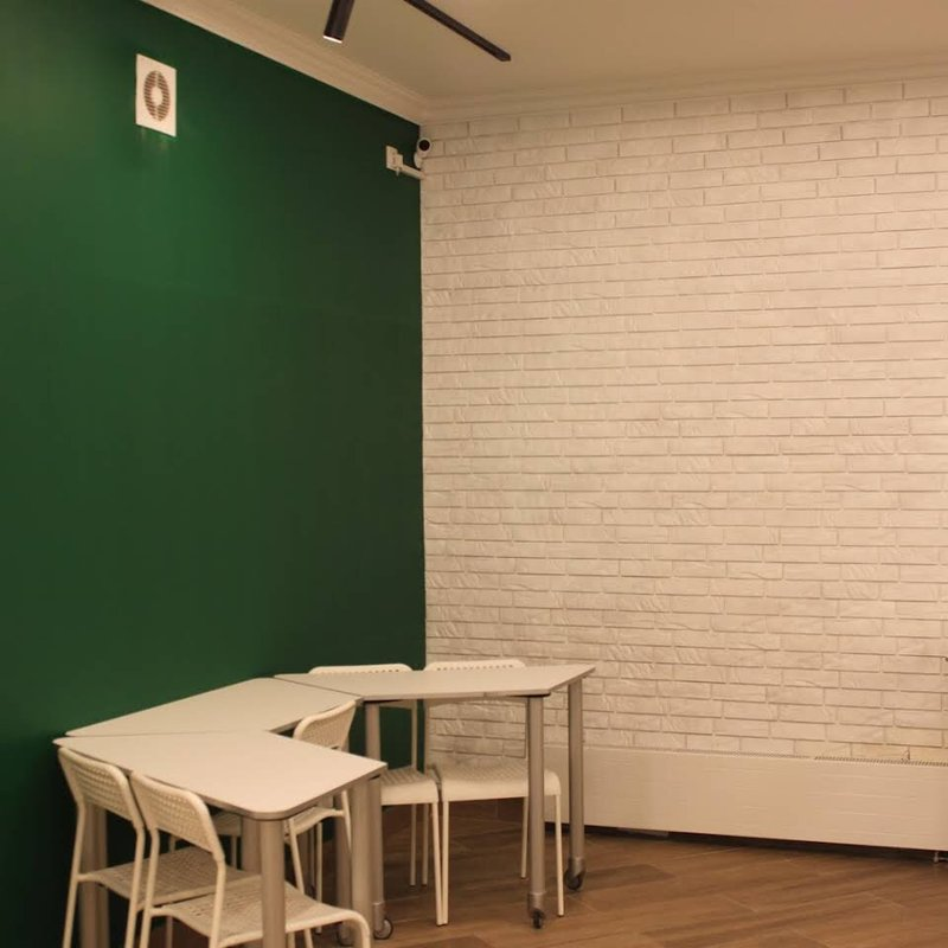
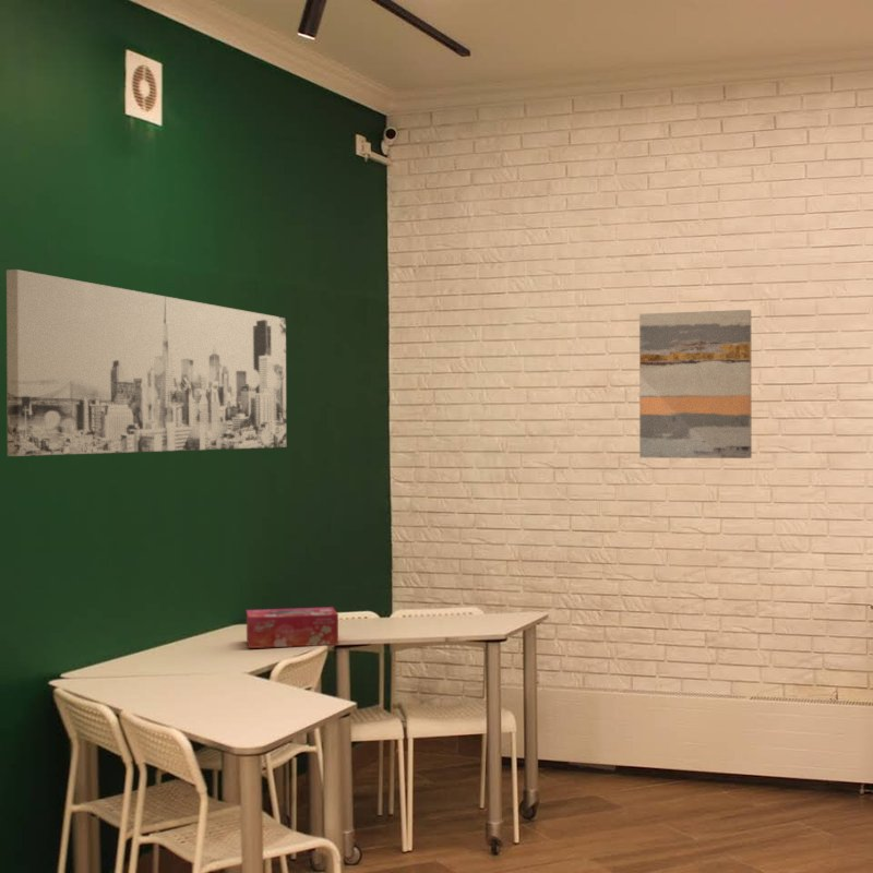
+ tissue box (291, 626)
+ wall art (694, 384)
+ wall art (171, 374)
